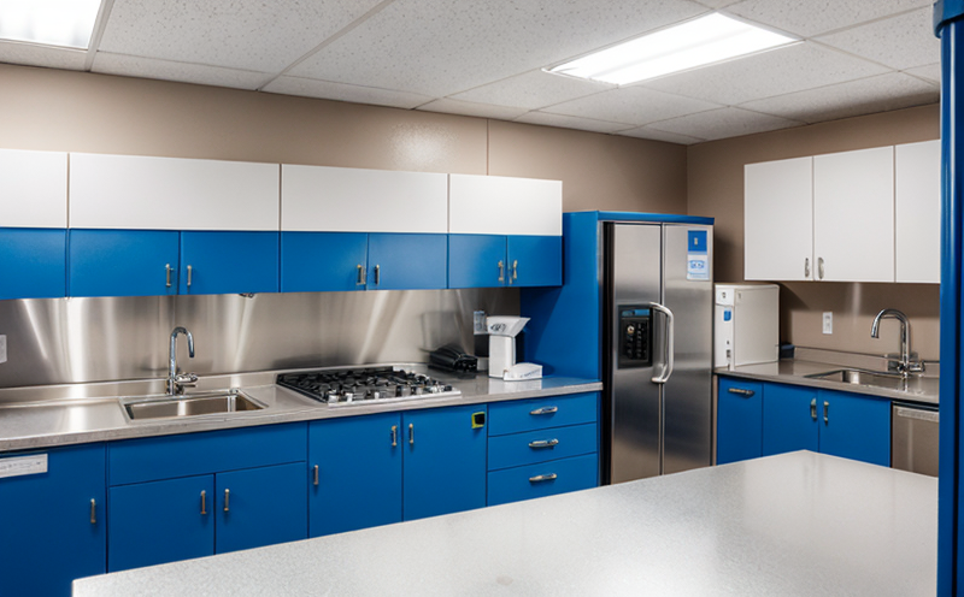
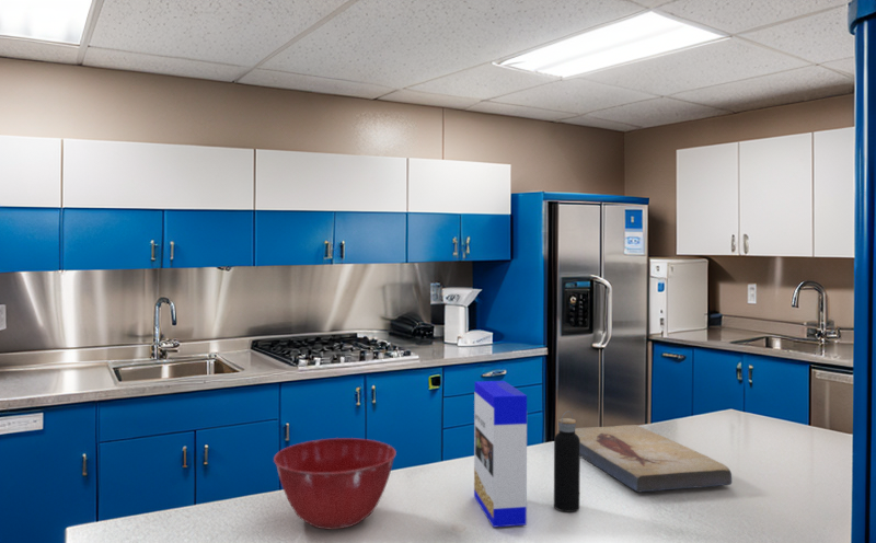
+ cereal box (498, 449)
+ water bottle (566, 459)
+ mixing bowl (335, 485)
+ fish fossil (636, 453)
